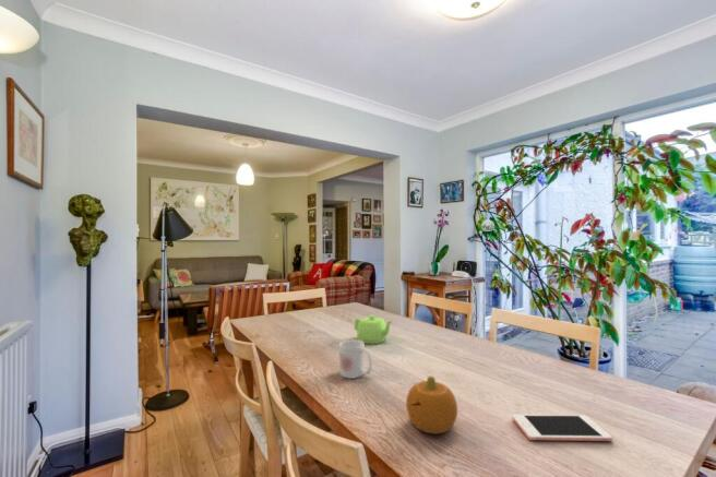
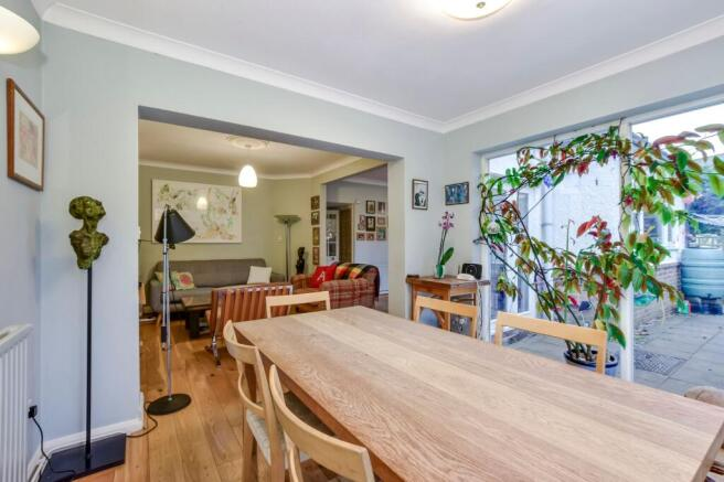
- mug (356, 359)
- cell phone (559, 427)
- fruit (431, 400)
- teapot (373, 327)
